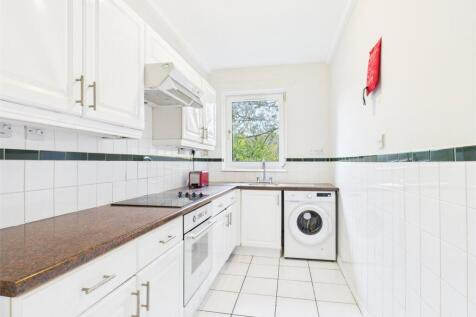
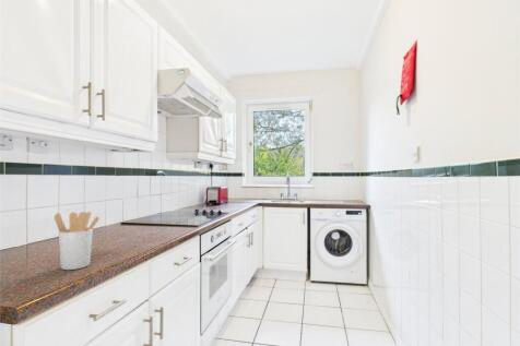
+ utensil holder (76, 237)
